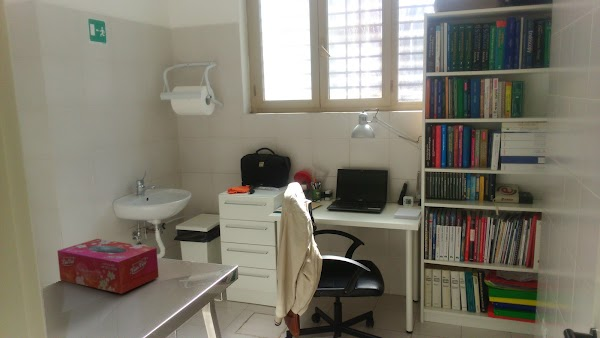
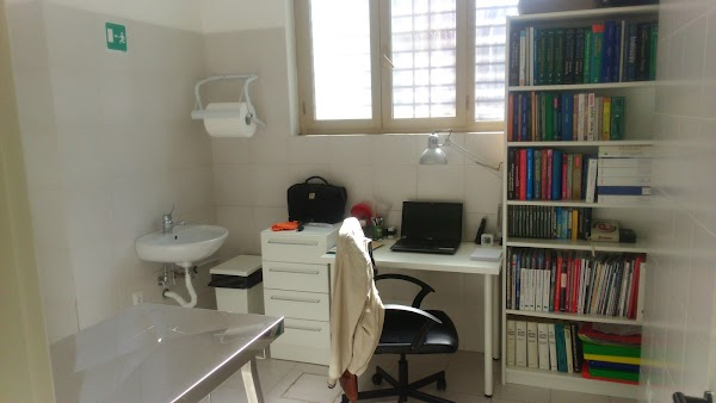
- tissue box (108, 263)
